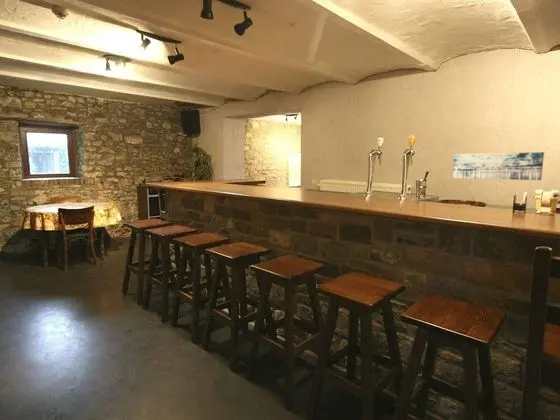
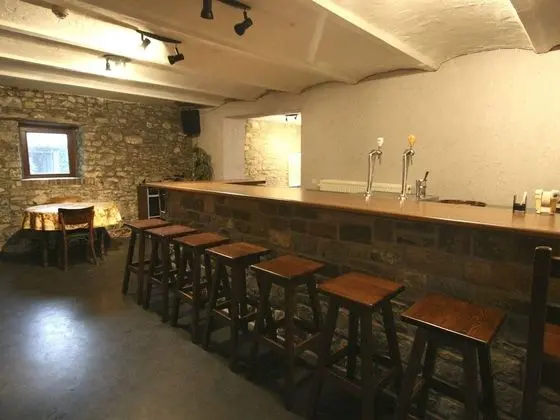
- wall art (494, 166)
